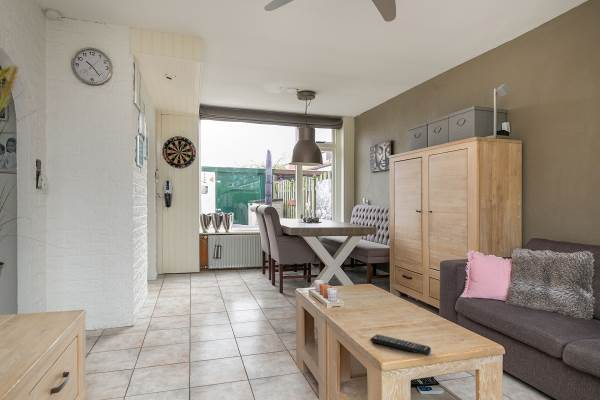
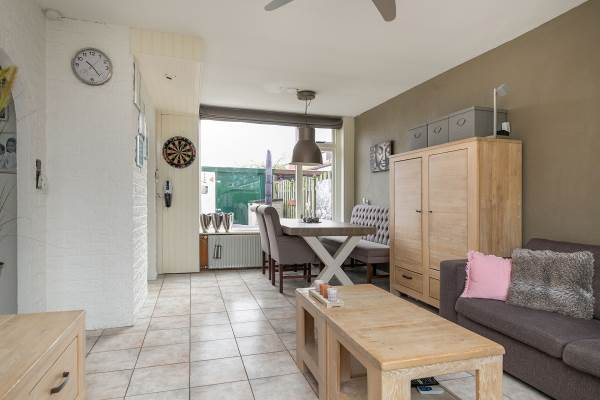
- remote control (399, 344)
